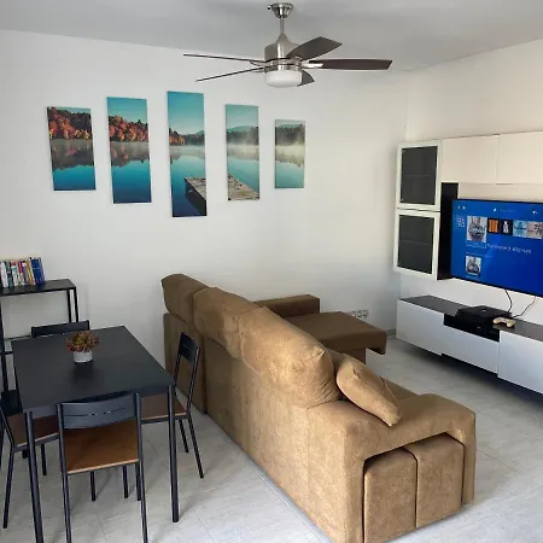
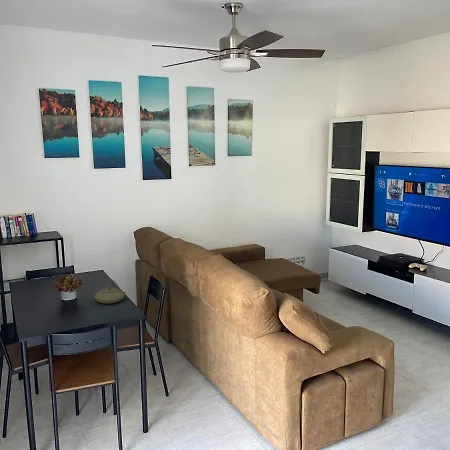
+ teapot (110, 290)
